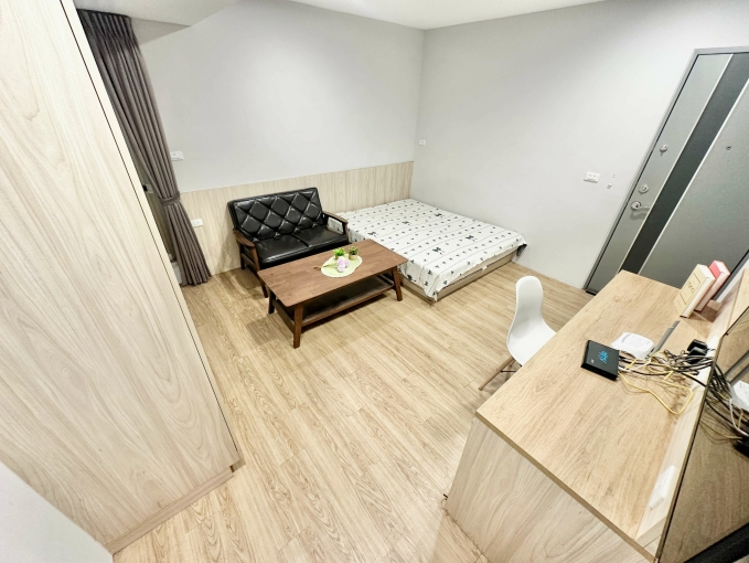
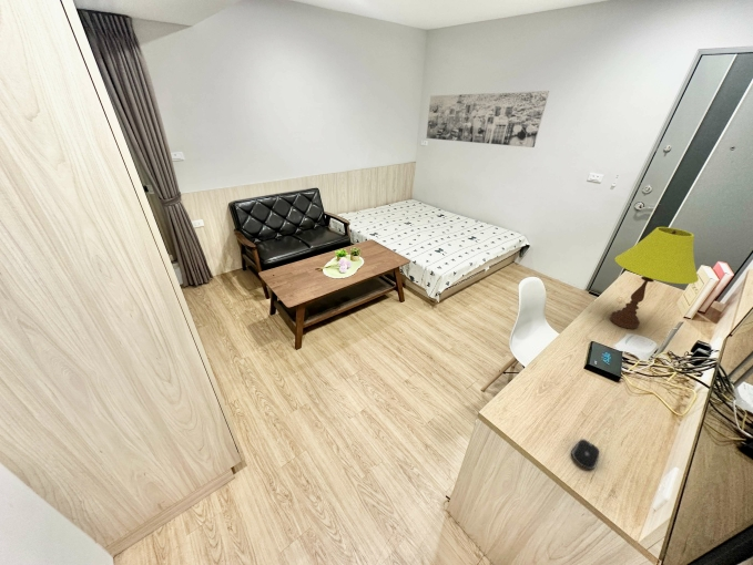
+ table lamp (647, 280)
+ computer mouse (587, 452)
+ wall art (476, 119)
